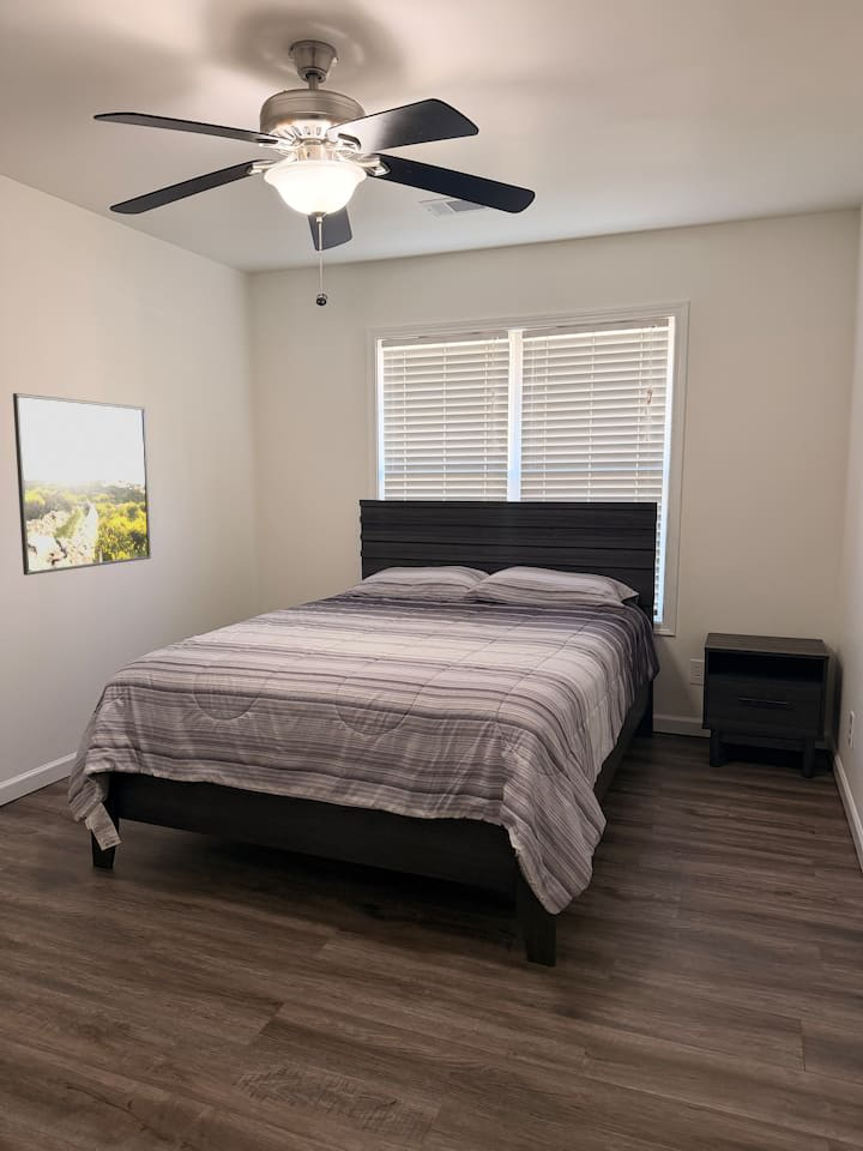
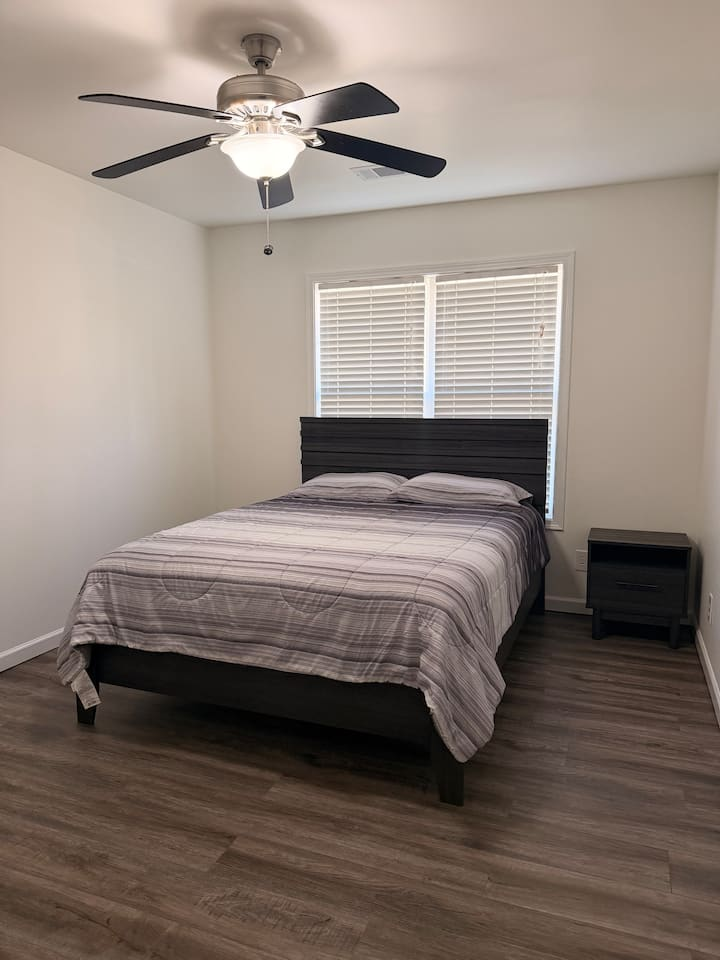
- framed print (89, 484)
